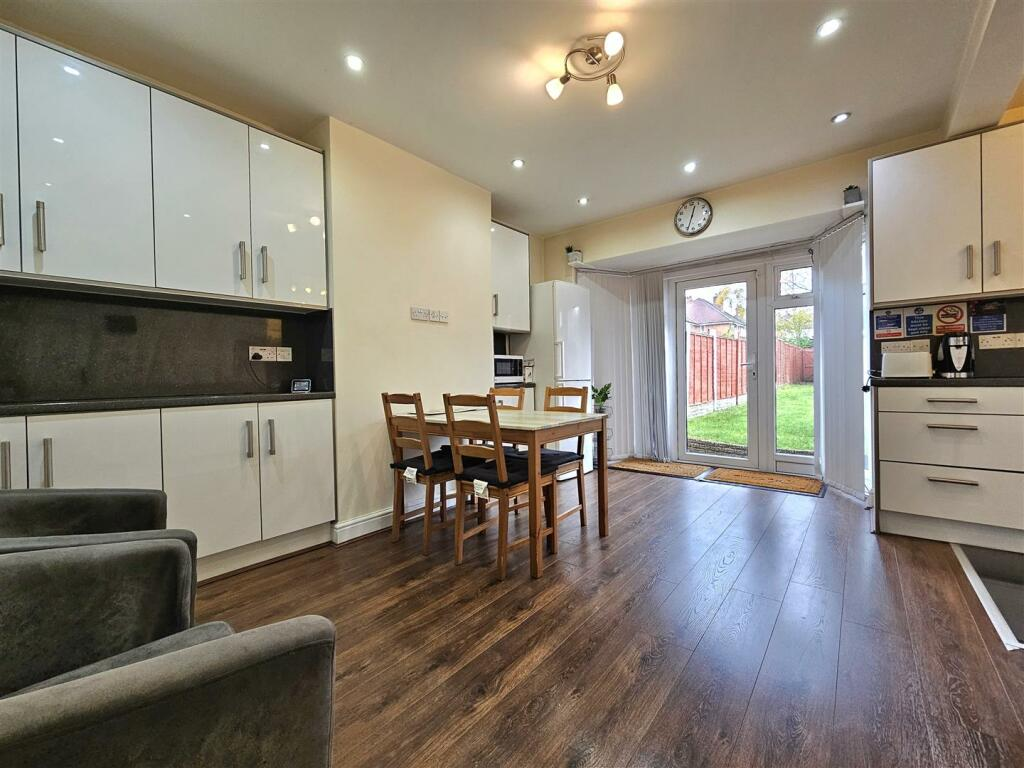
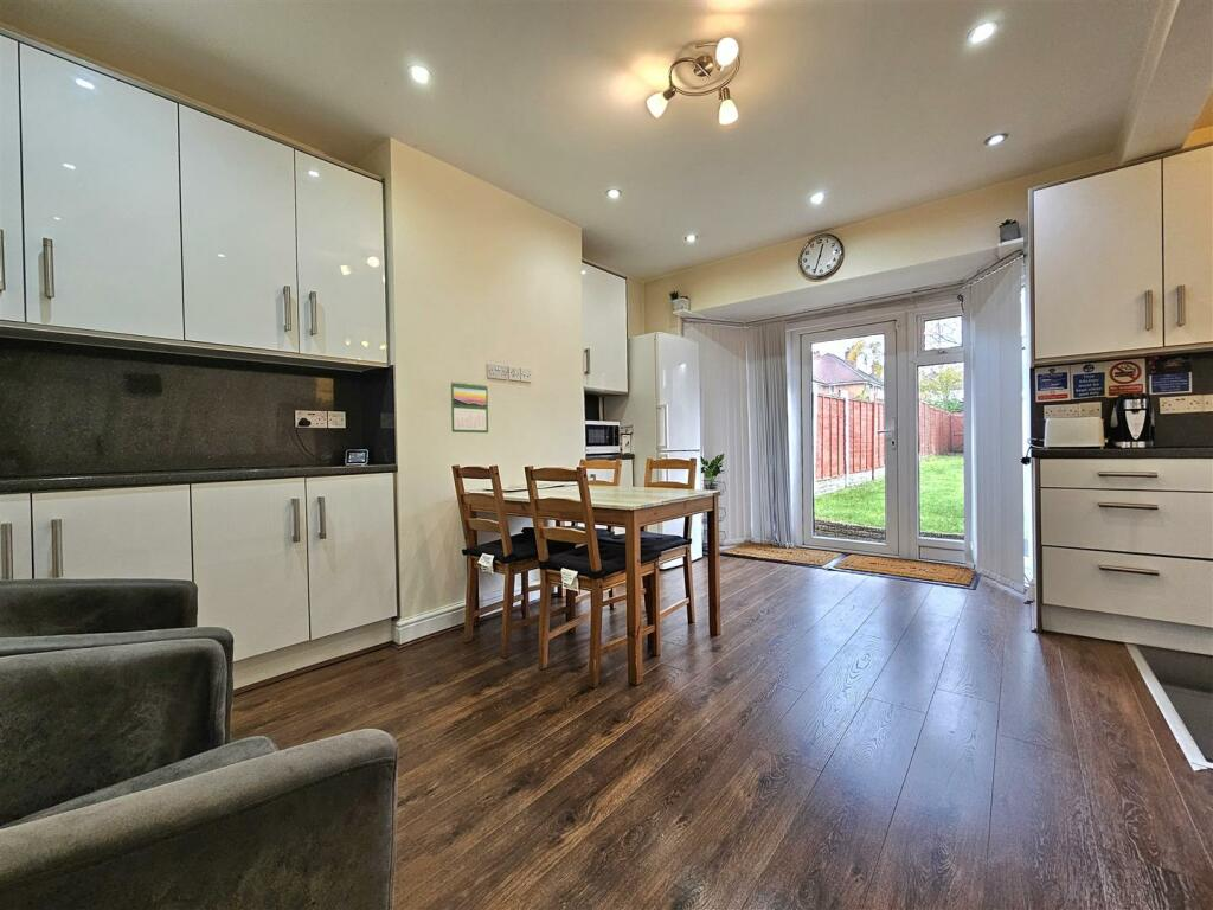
+ calendar (469, 406)
